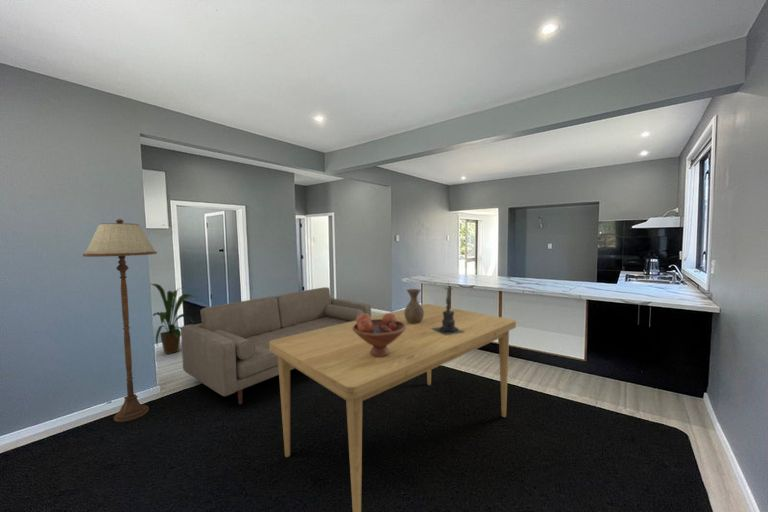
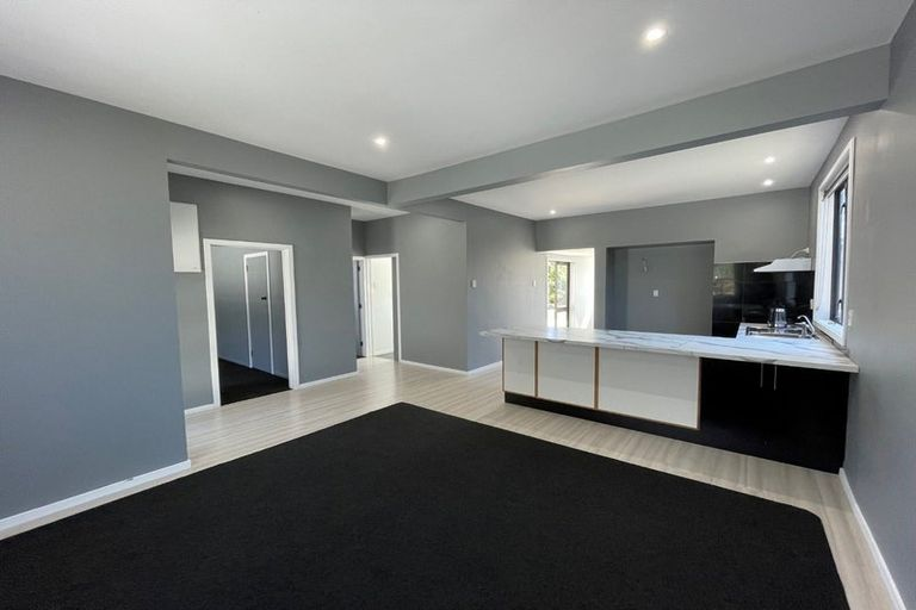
- sofa (288, 331)
- house plant (175, 315)
- fruit bowl (379, 334)
- candle holder (447, 305)
- floor lamp (126, 318)
- dining table (404, 381)
- vase (413, 305)
